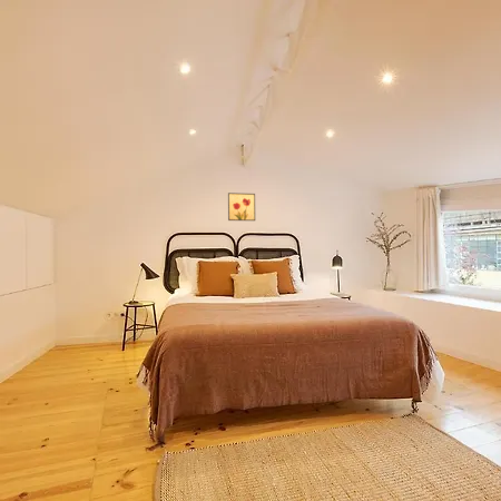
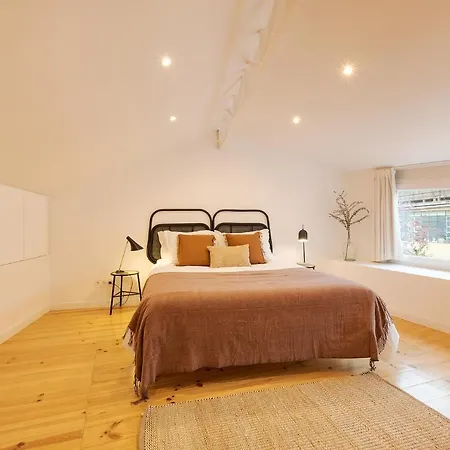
- wall art (242, 207)
